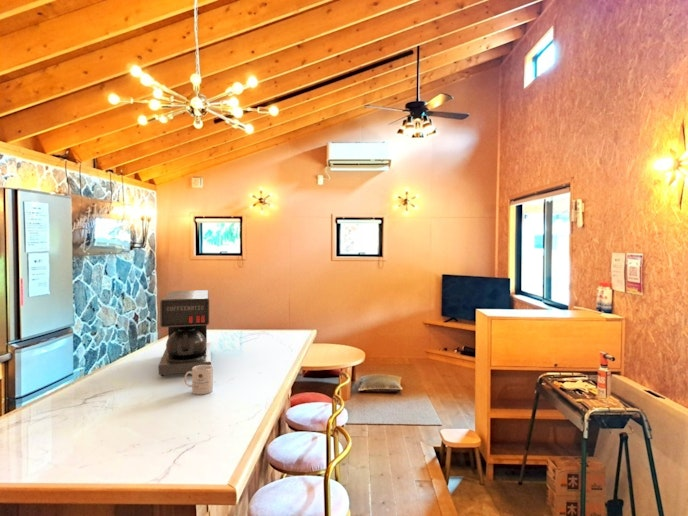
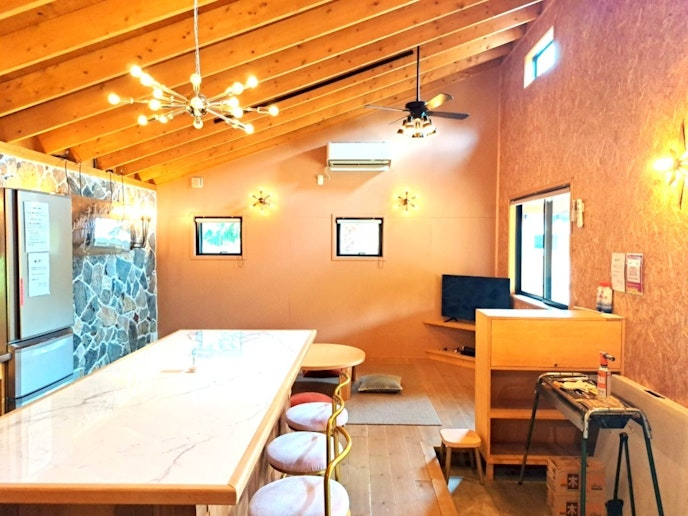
- mug (198, 379)
- coffee maker (187, 329)
